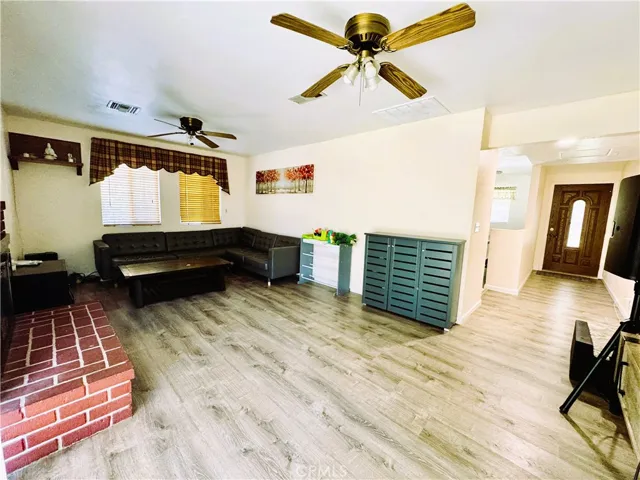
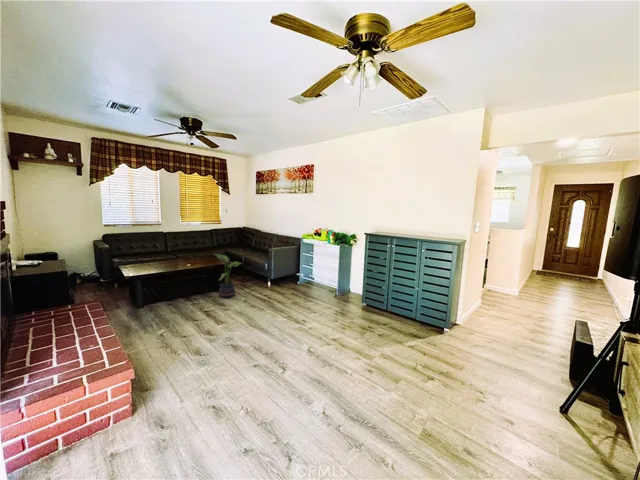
+ potted plant (228, 274)
